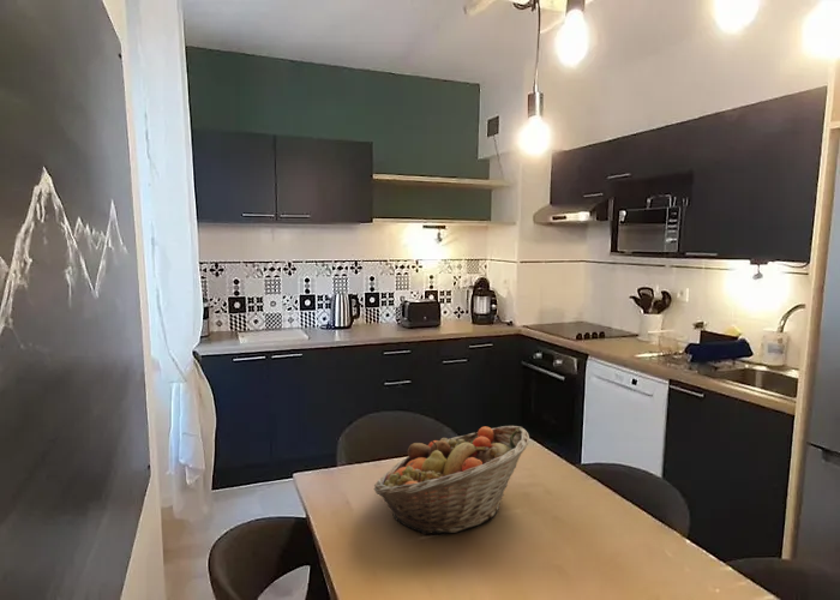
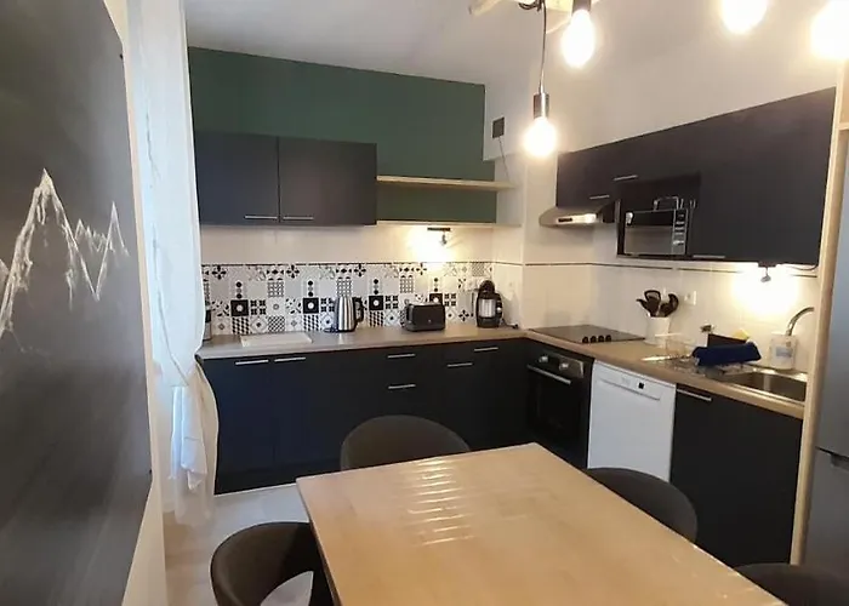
- fruit basket (454, 470)
